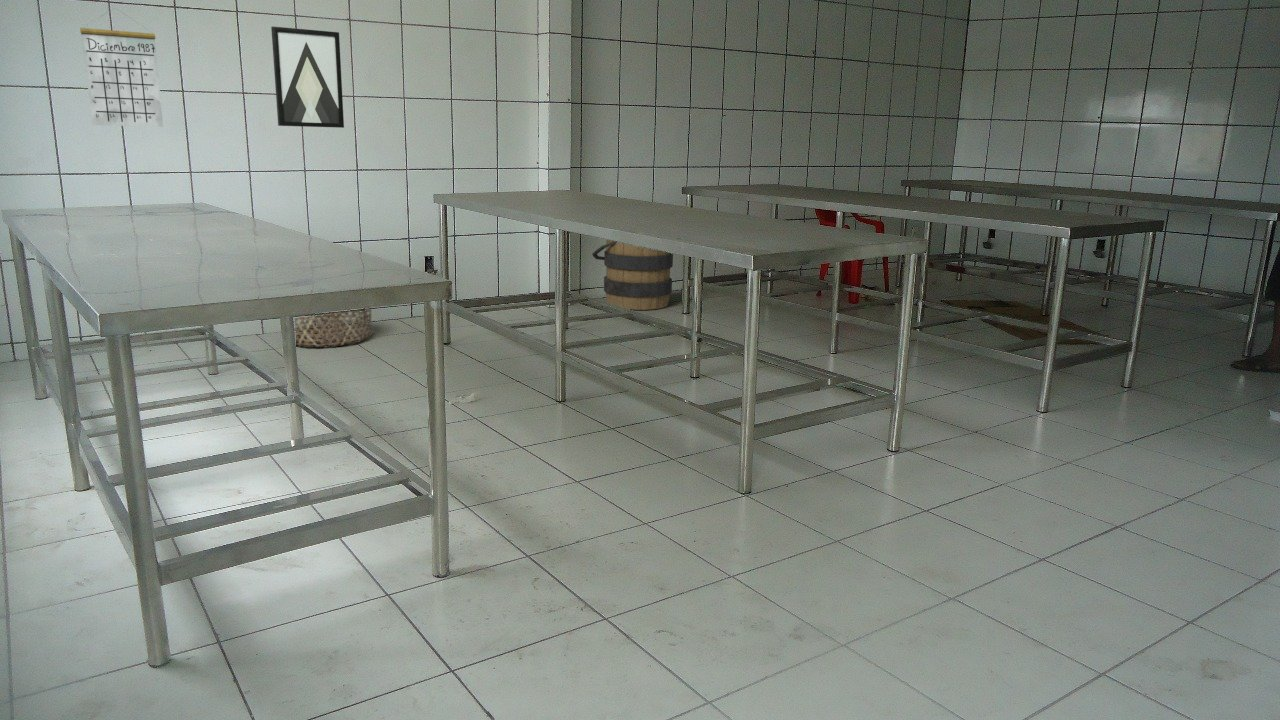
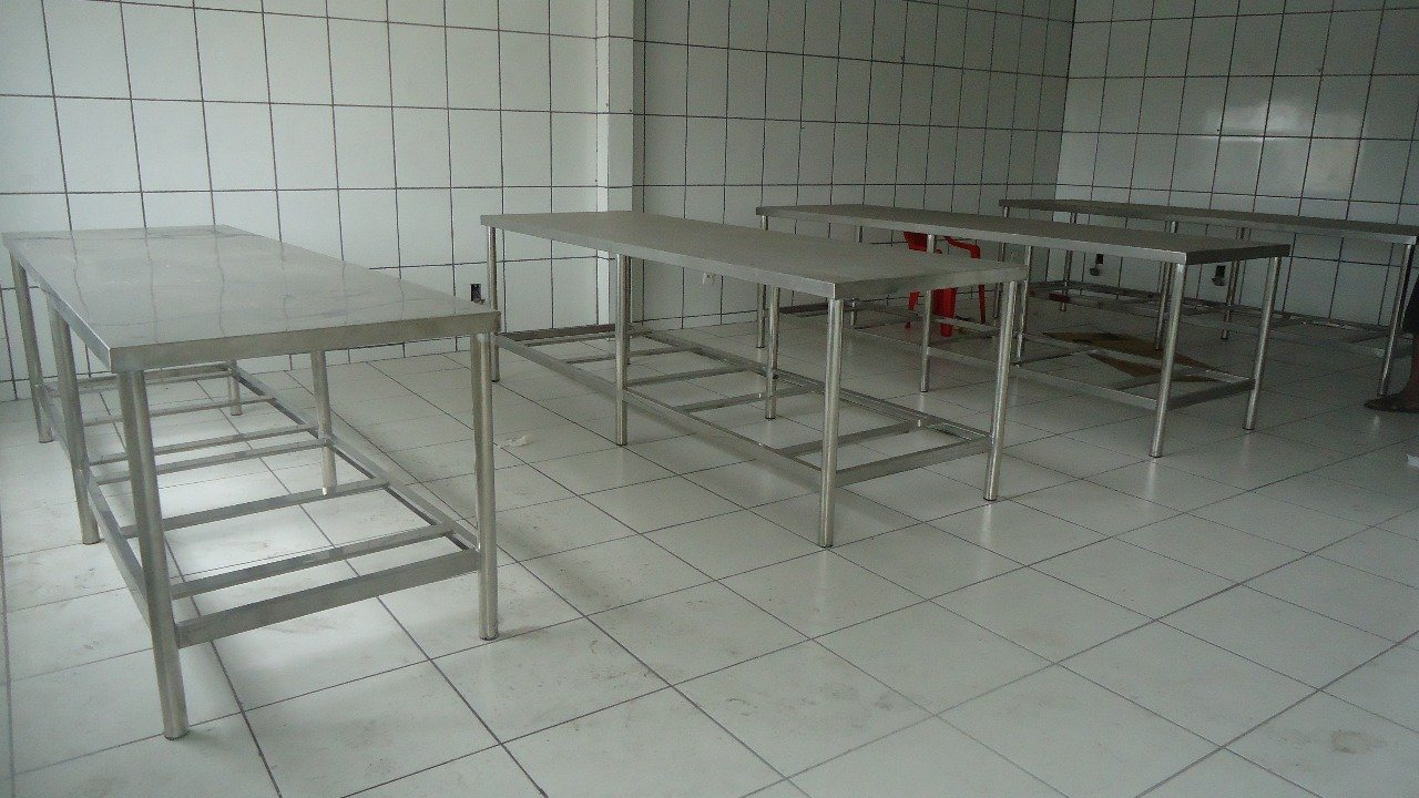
- wall art (308, 78)
- basket (327, 319)
- bucket (634, 270)
- calendar (122, 67)
